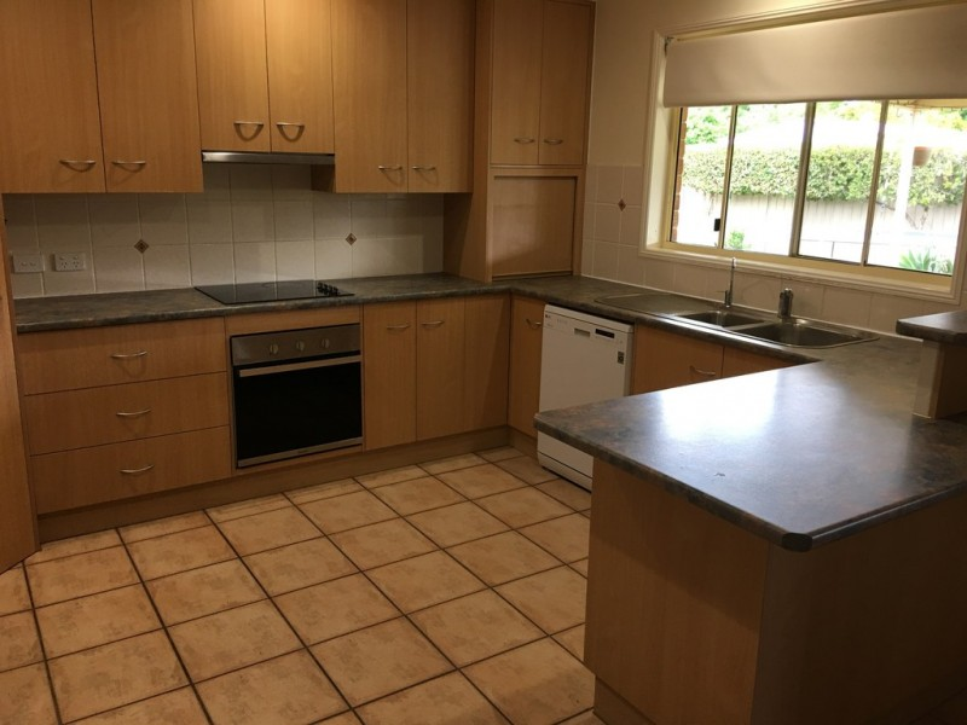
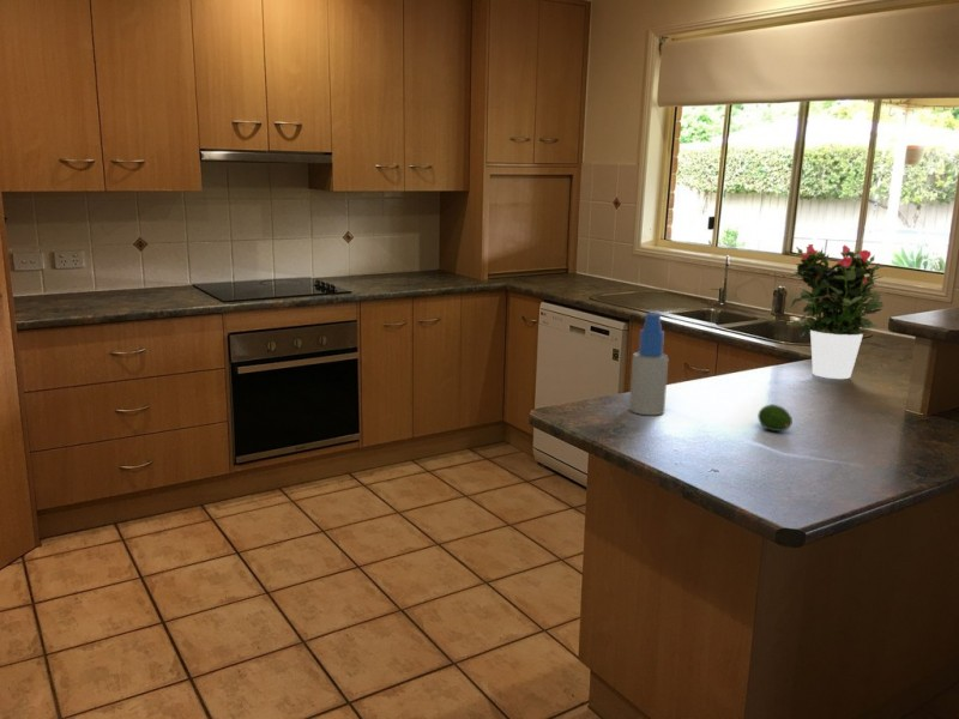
+ spray bottle (650, 362)
+ potted flower (834, 310)
+ fruit (774, 417)
